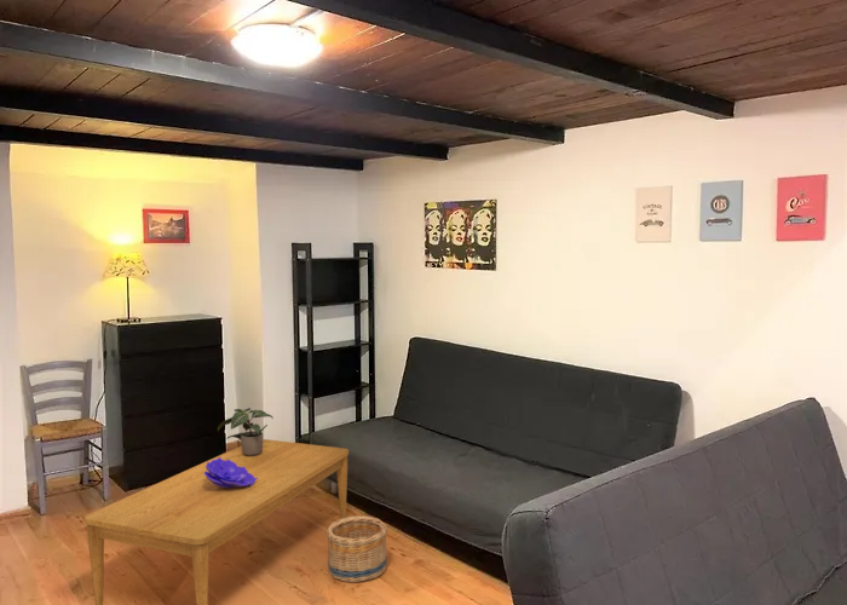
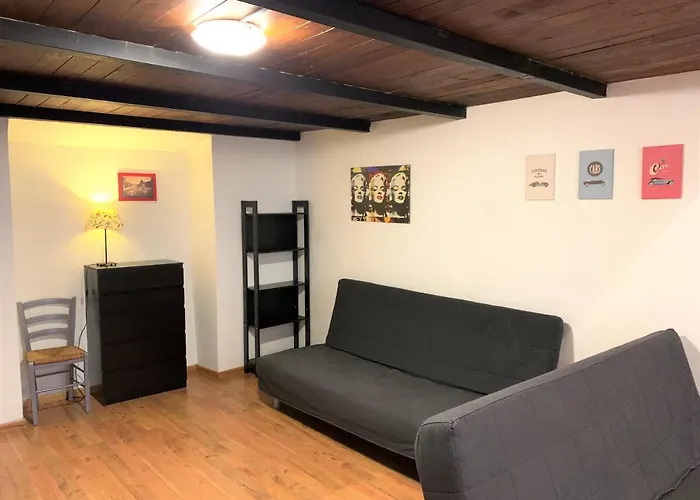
- basket (357, 547)
- decorative bowl (229, 472)
- potted plant (246, 431)
- coffee table (236, 519)
